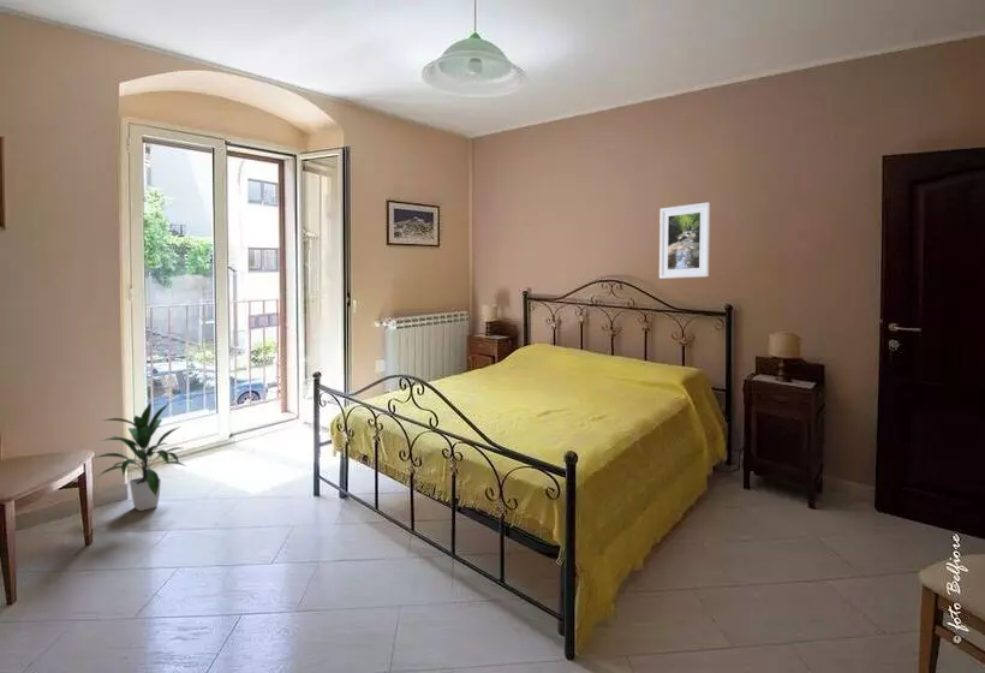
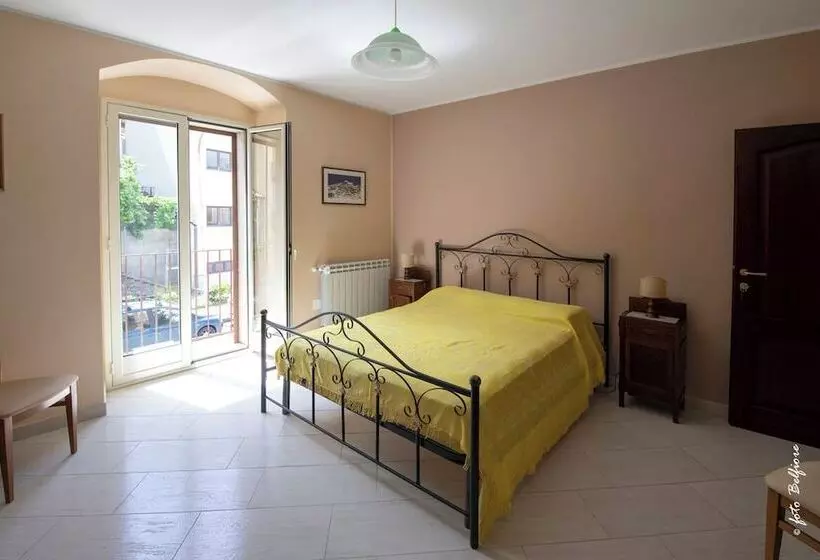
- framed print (683, 242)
- indoor plant (143, 455)
